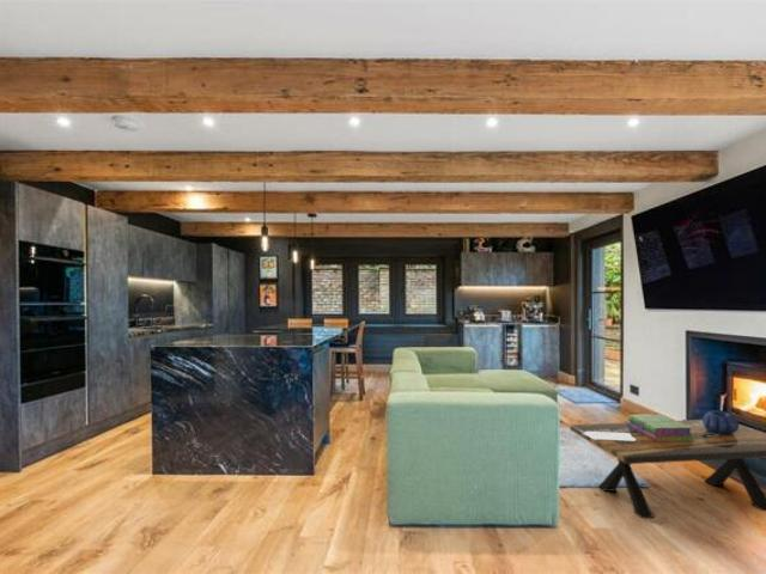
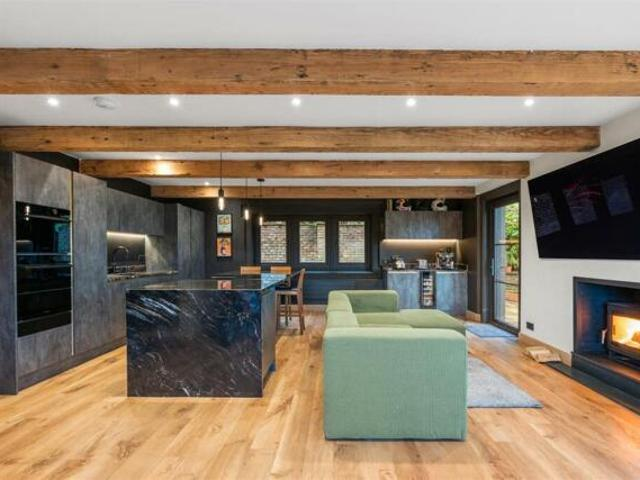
- coffee table (681, 460)
- stack of books (658, 427)
- decorative bowl (719, 421)
